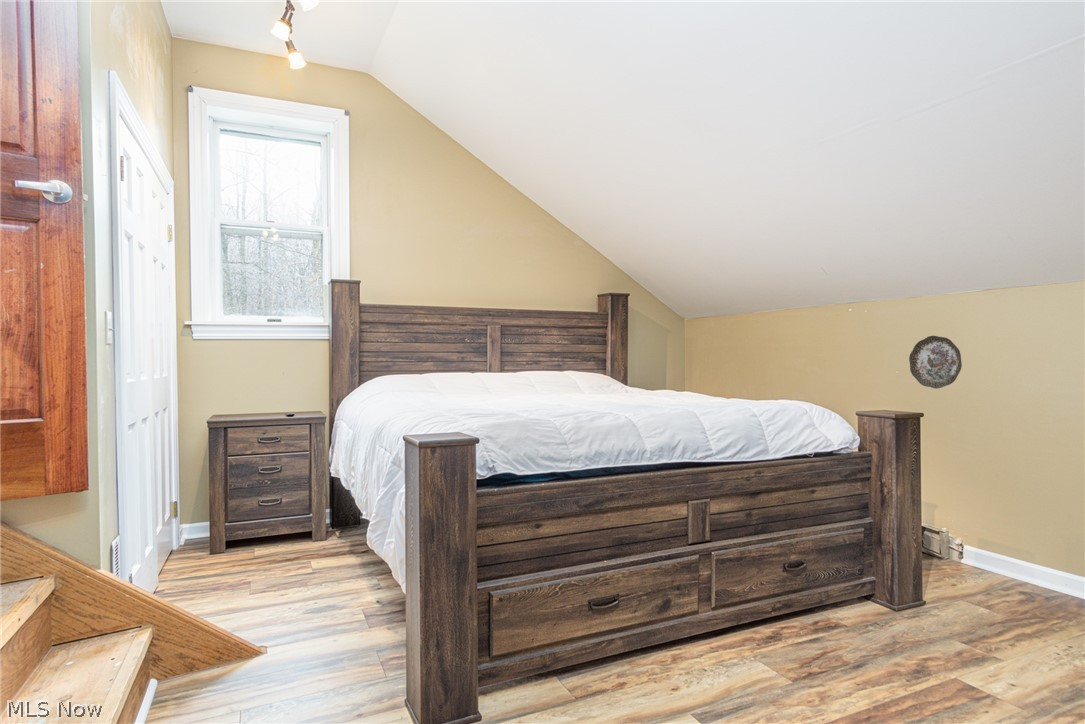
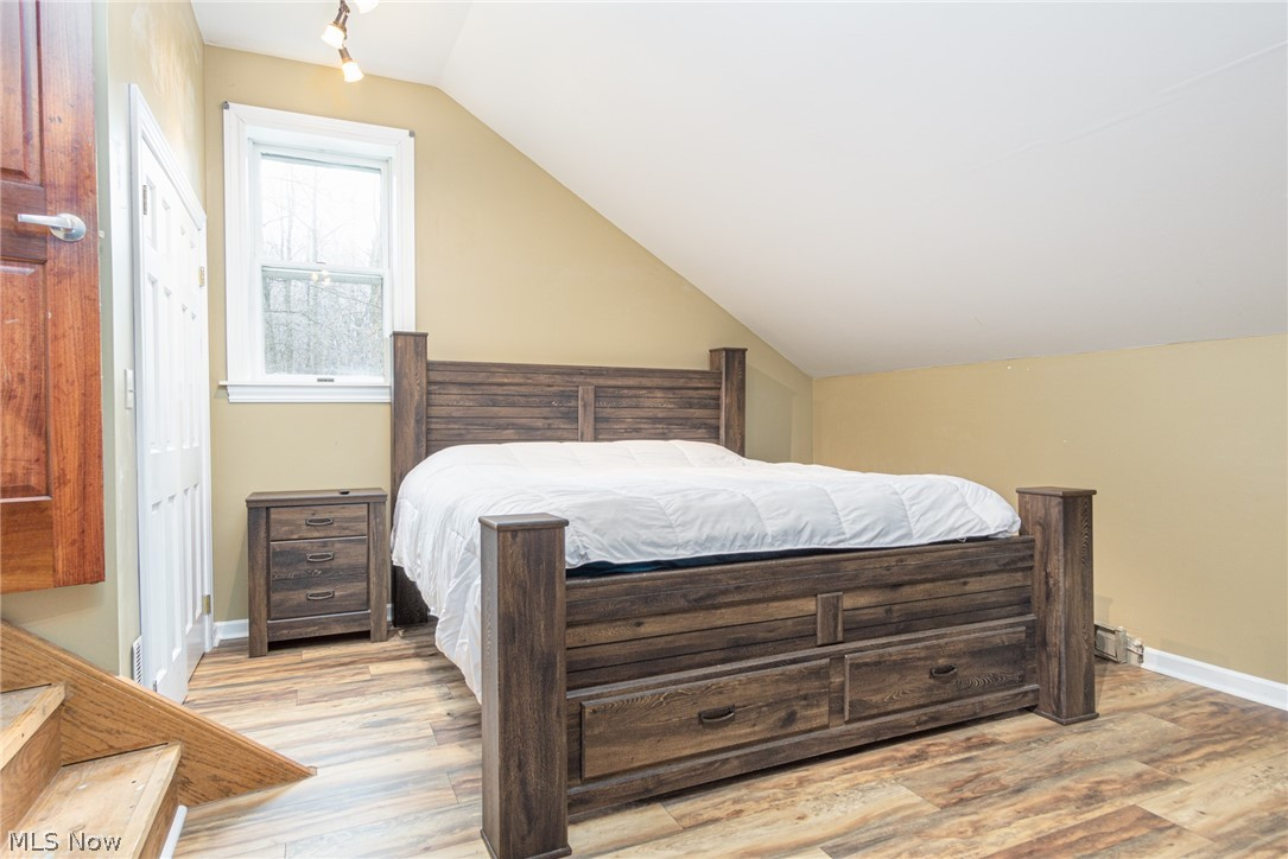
- decorative plate (935, 362)
